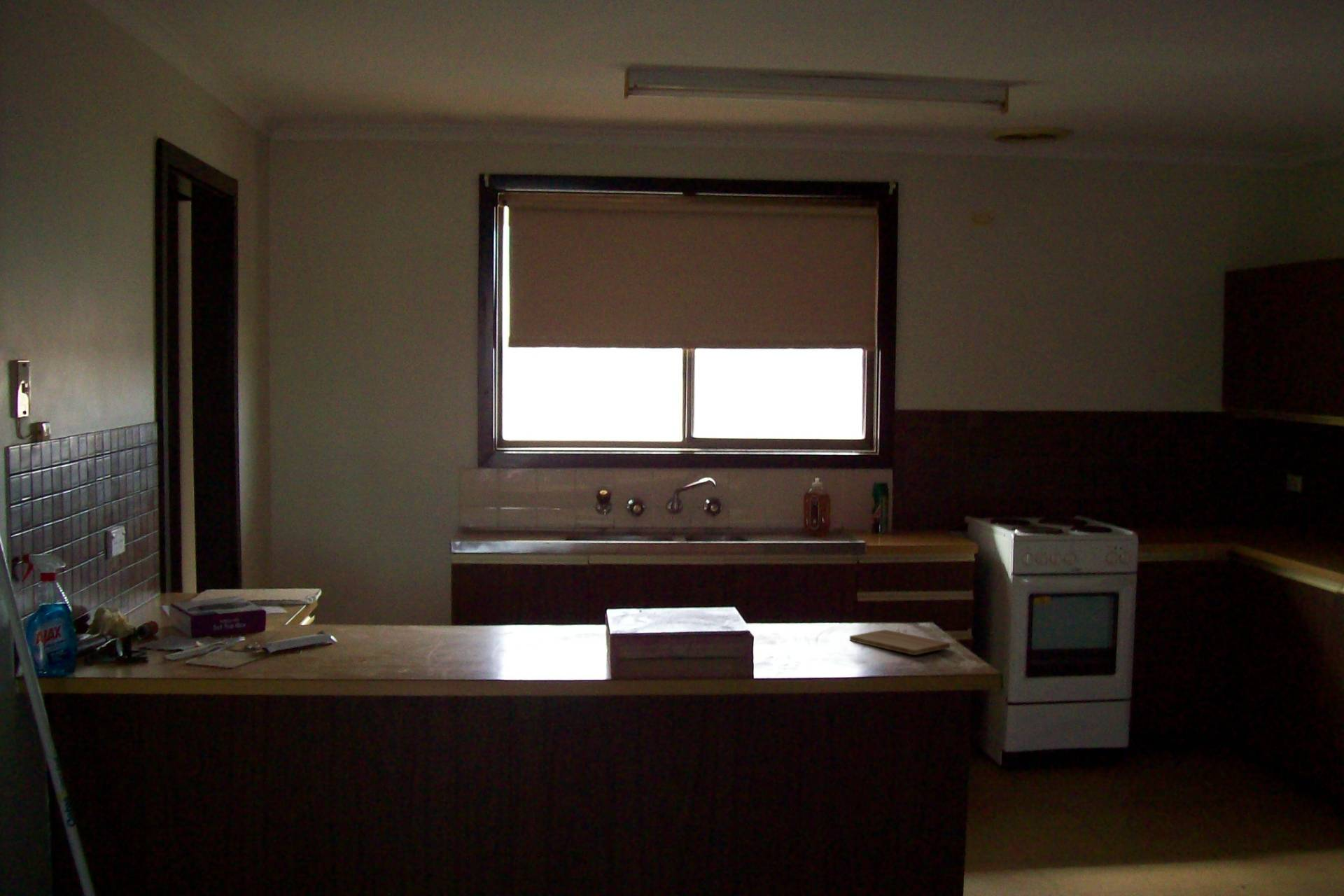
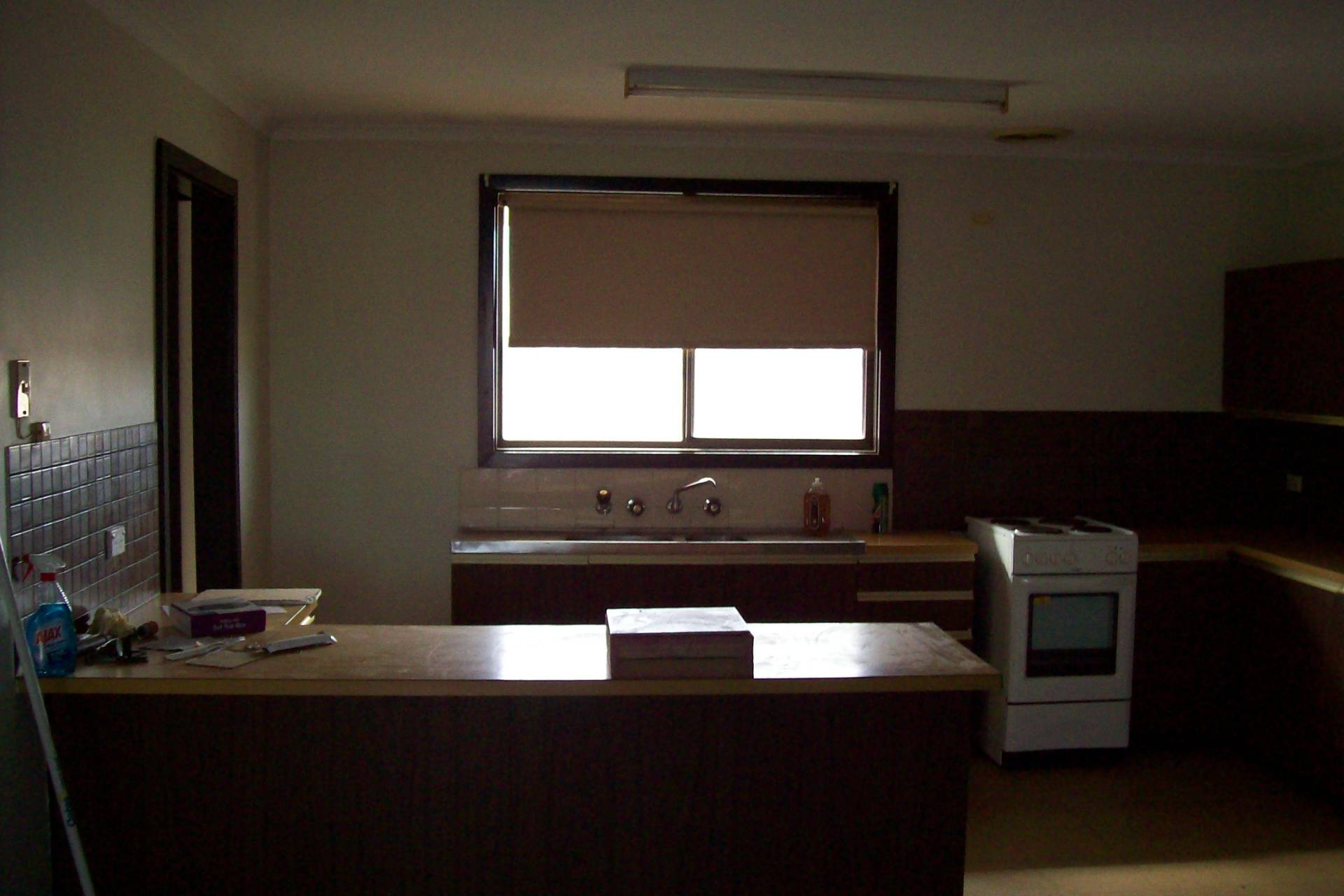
- cutting board (899, 641)
